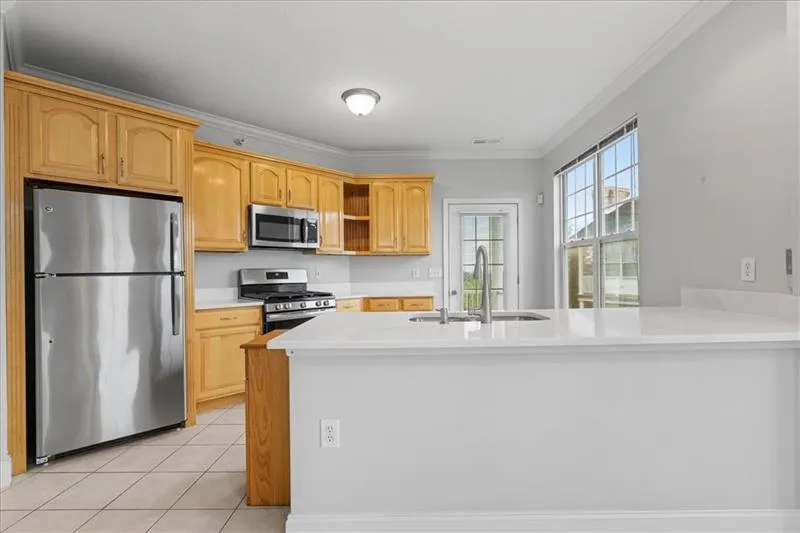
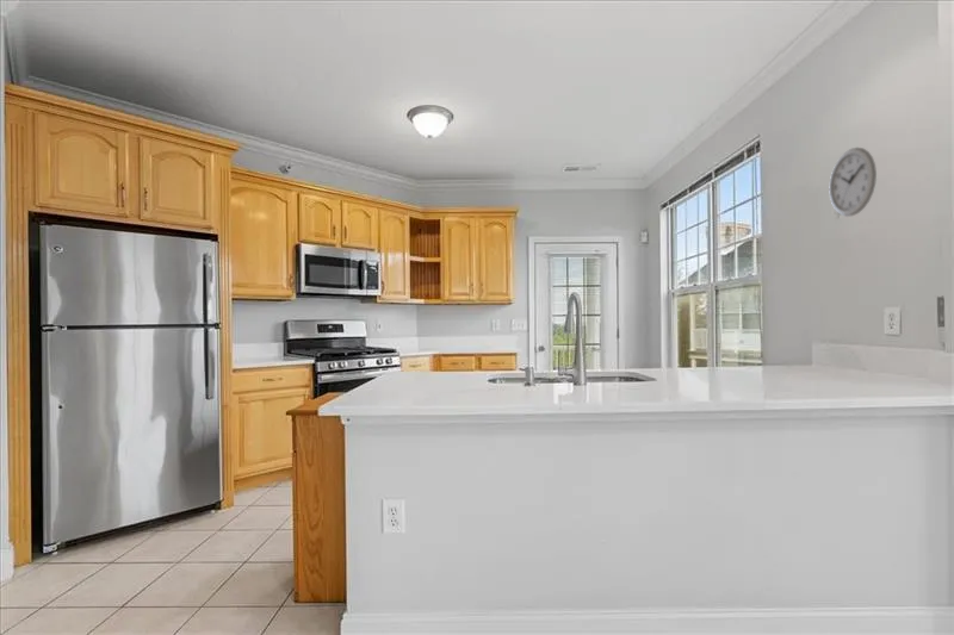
+ wall clock (849, 182)
